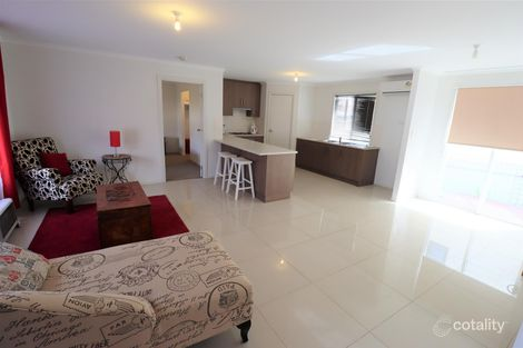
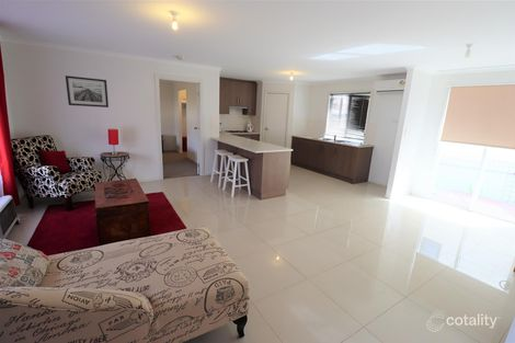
+ wall art (88, 92)
